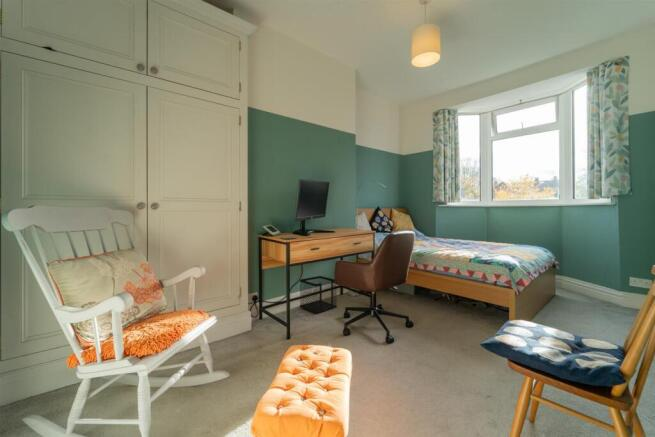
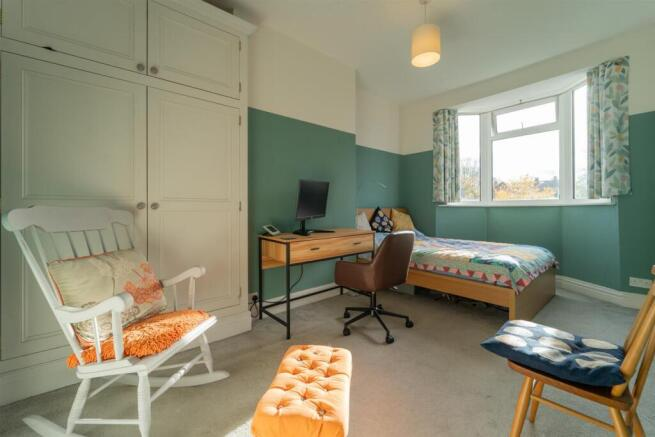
- wastebasket (317, 293)
